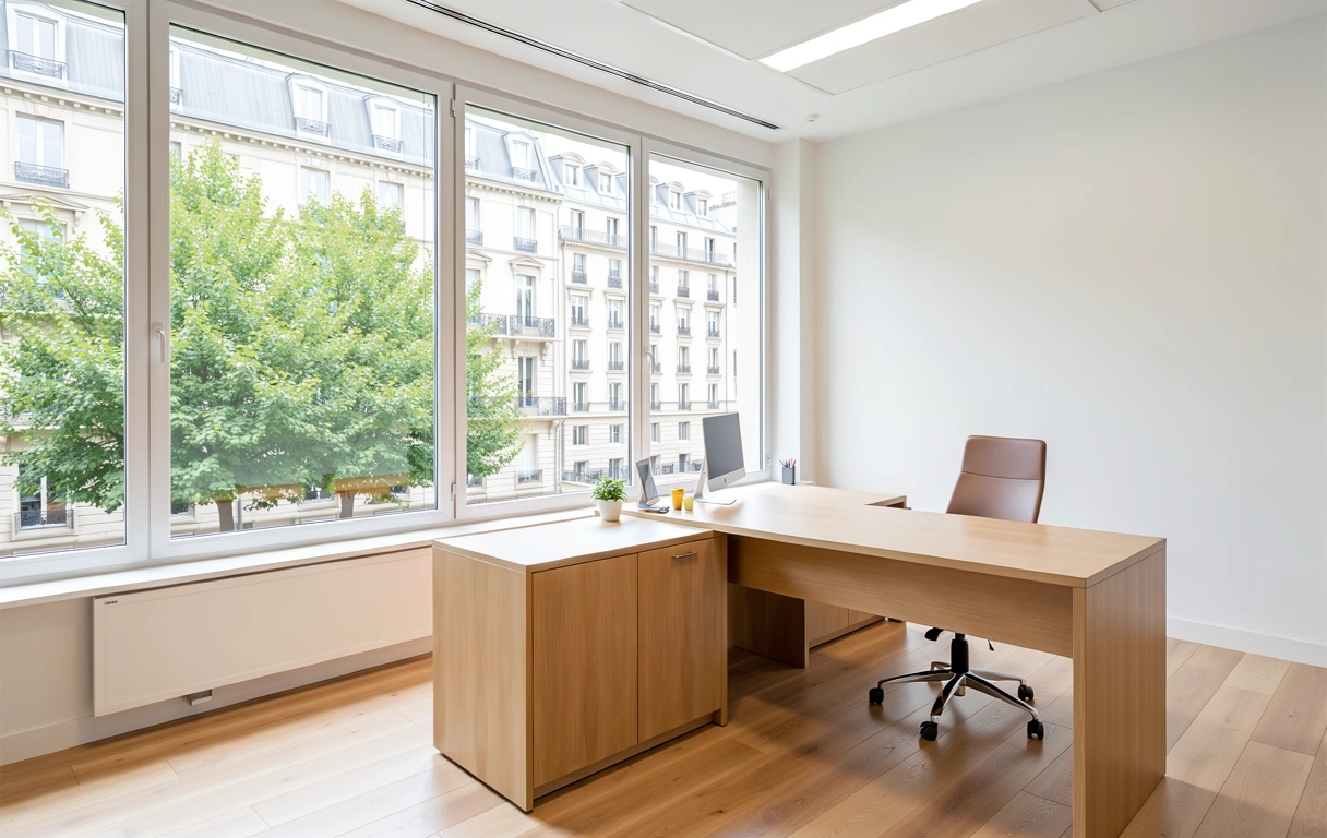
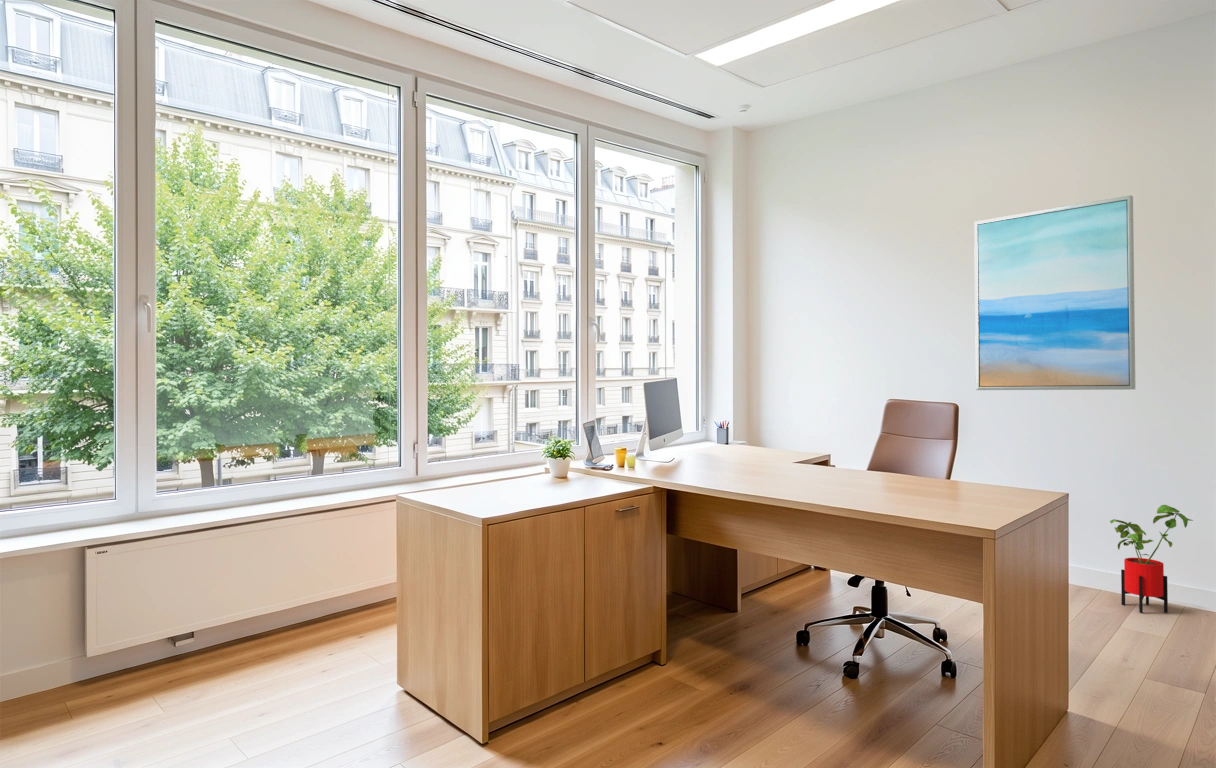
+ house plant (1148, 555)
+ wall art (1049, 299)
